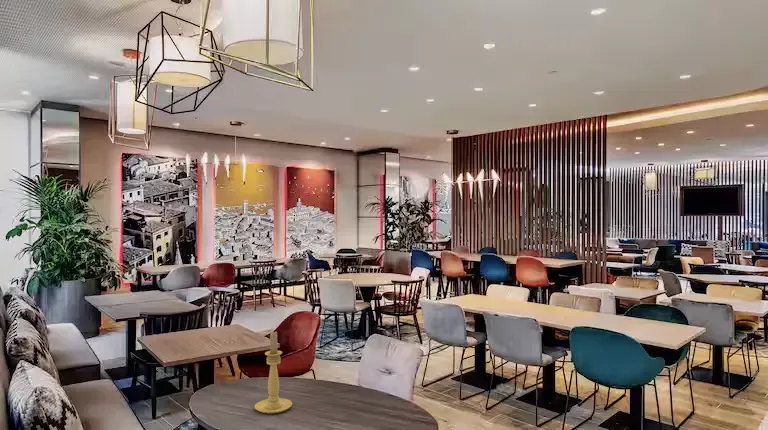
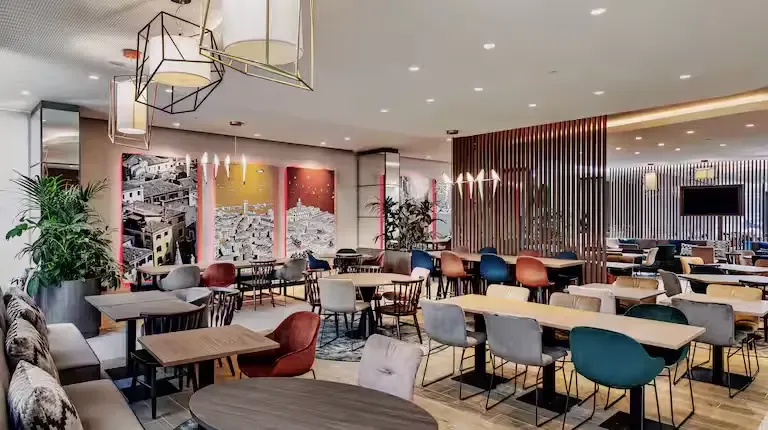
- candle holder (273, 369)
